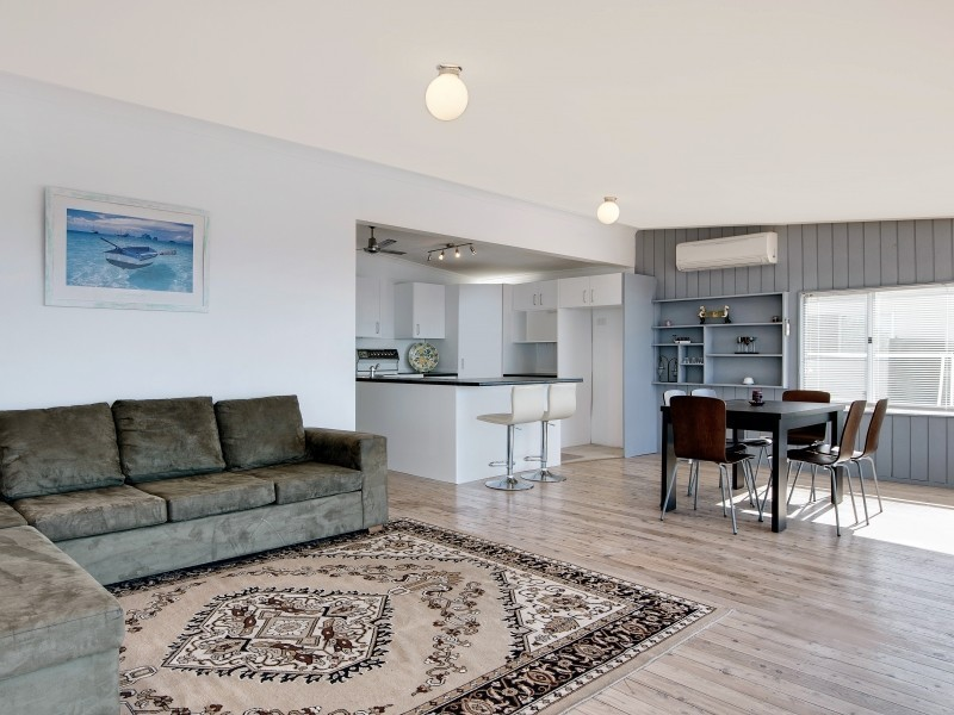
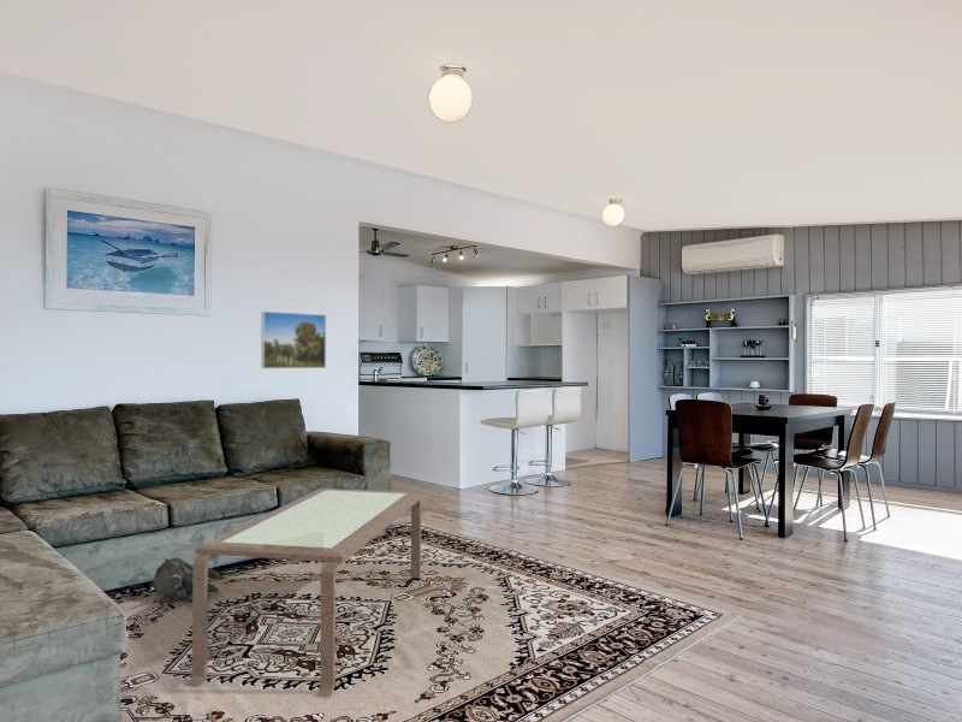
+ coffee table (327, 567)
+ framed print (295, 341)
+ plush toy (186, 575)
